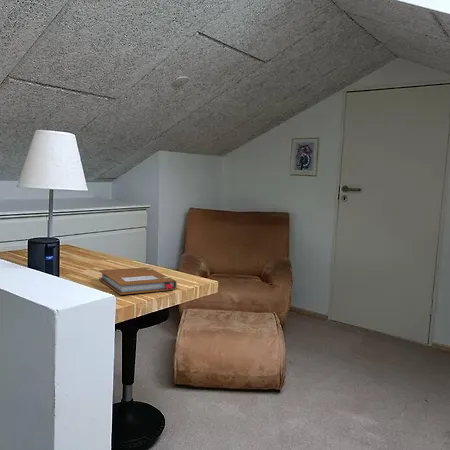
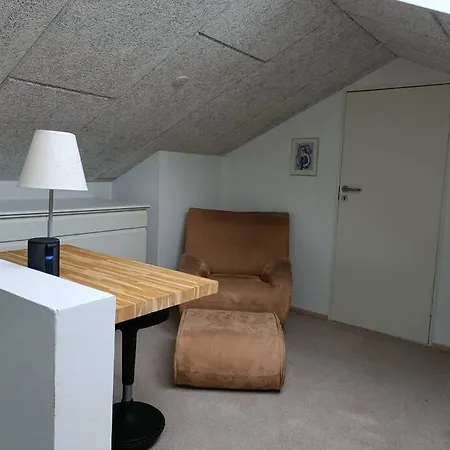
- notebook (137, 280)
